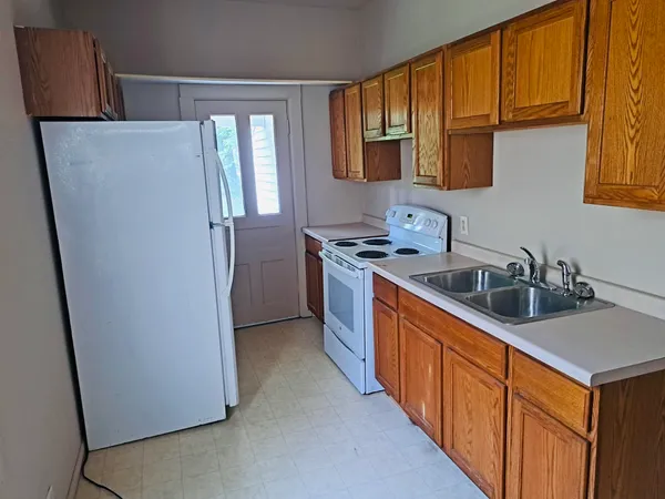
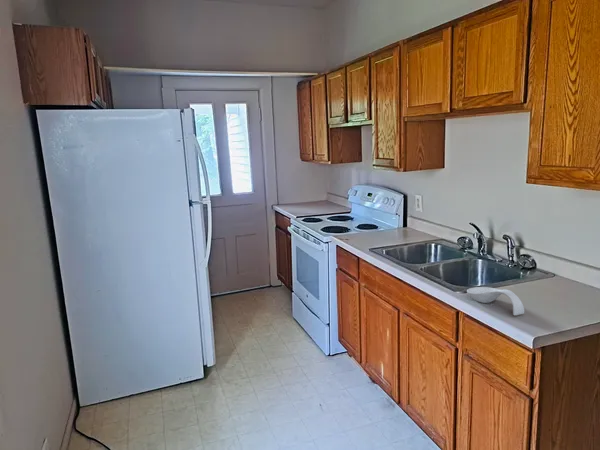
+ spoon rest (494, 295)
